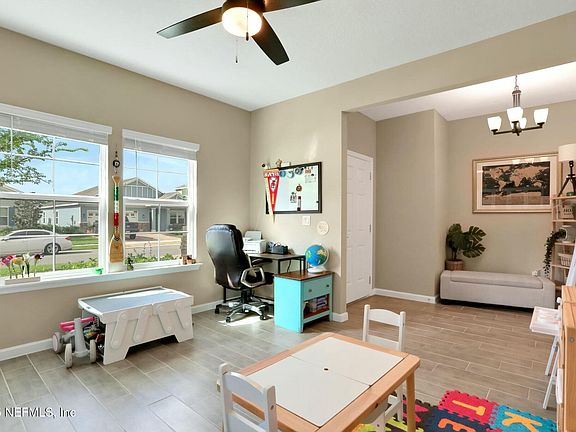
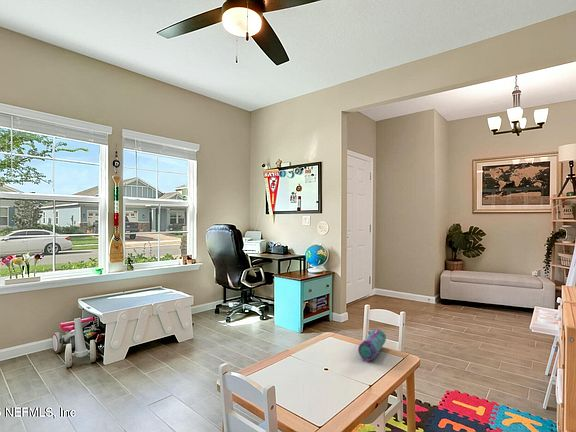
+ pencil case (372, 343)
